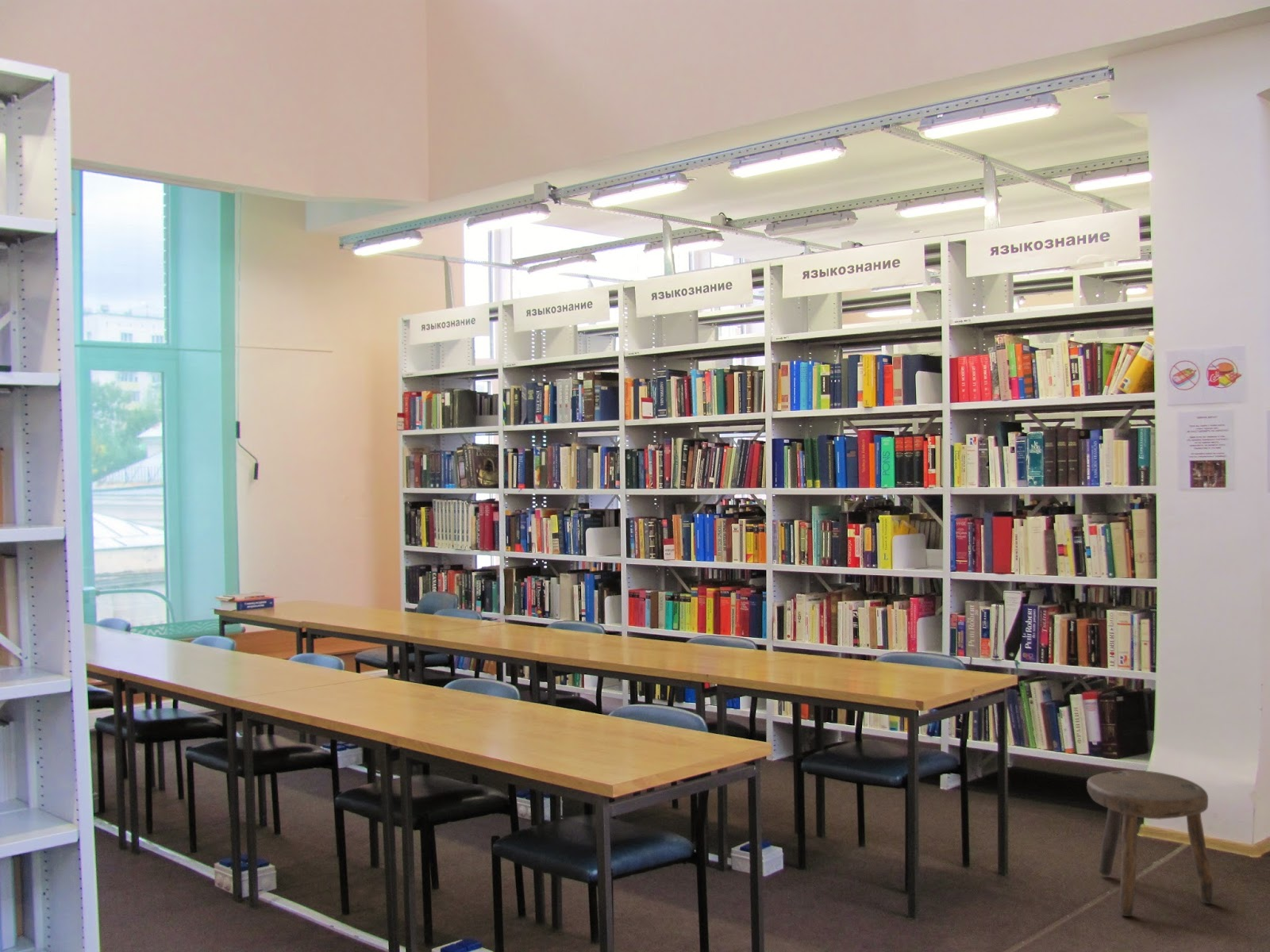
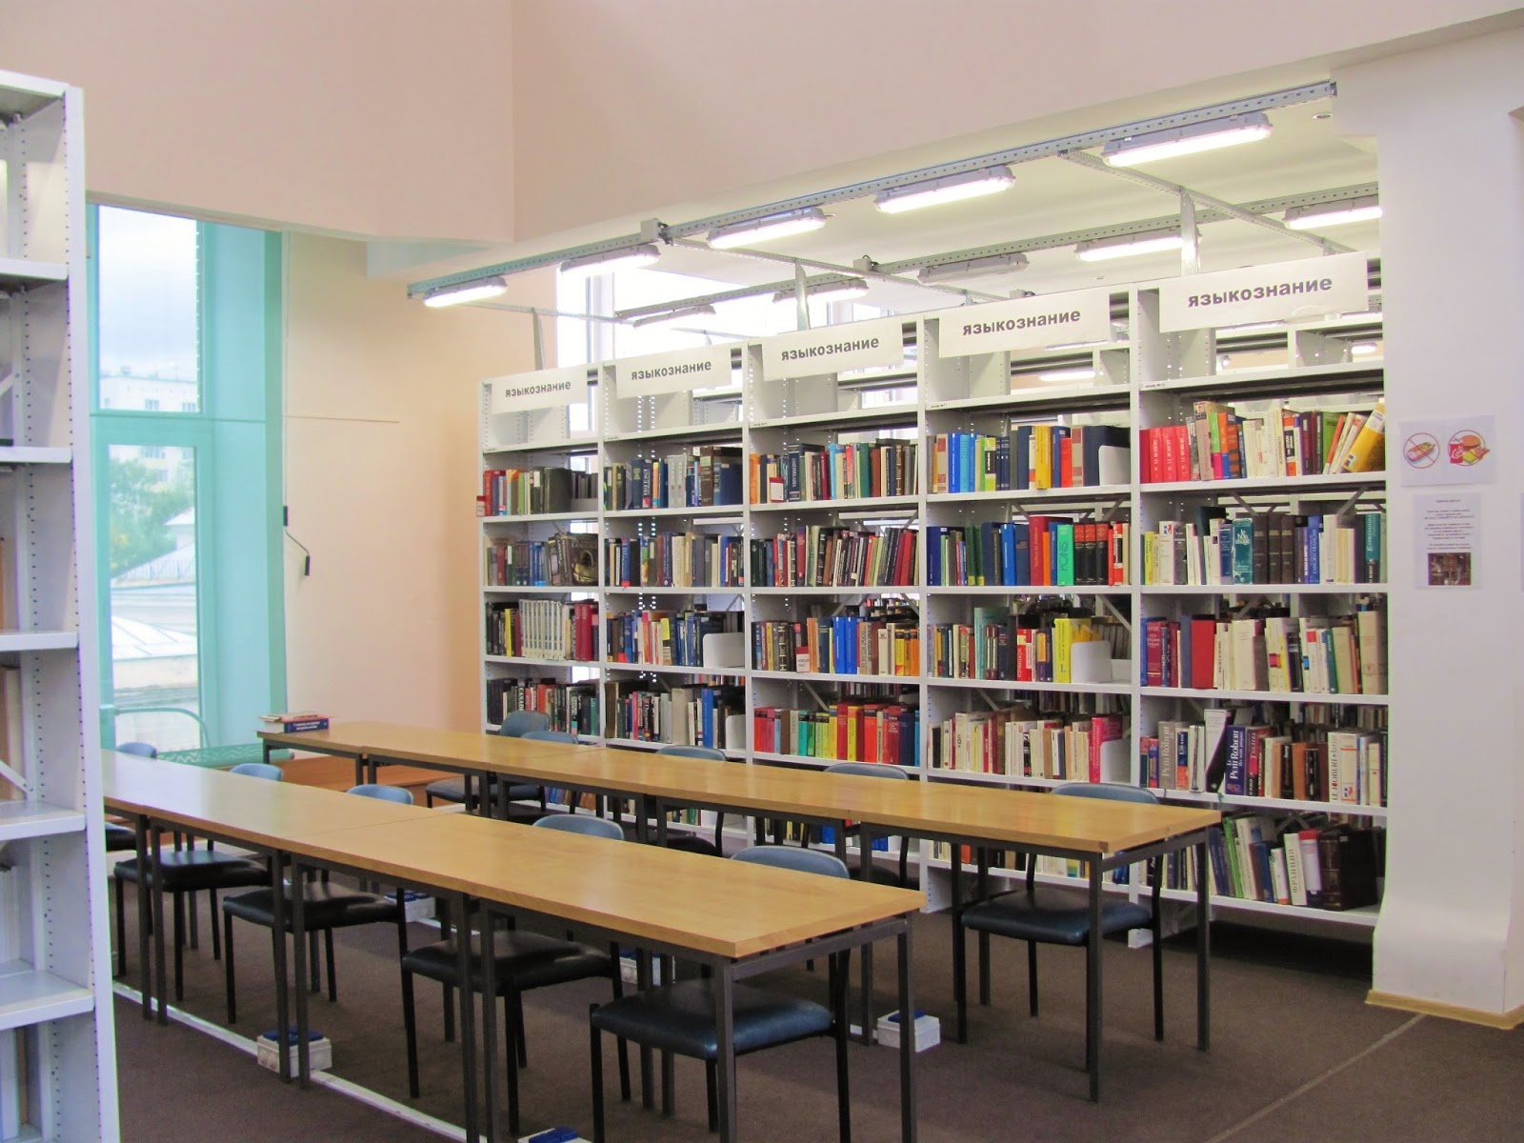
- stool (1136, 838)
